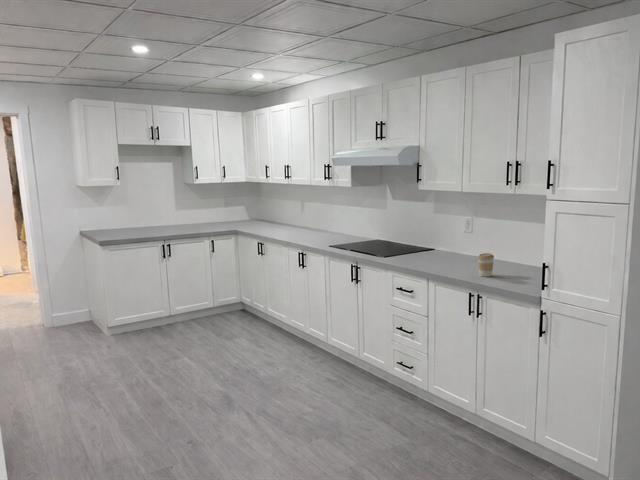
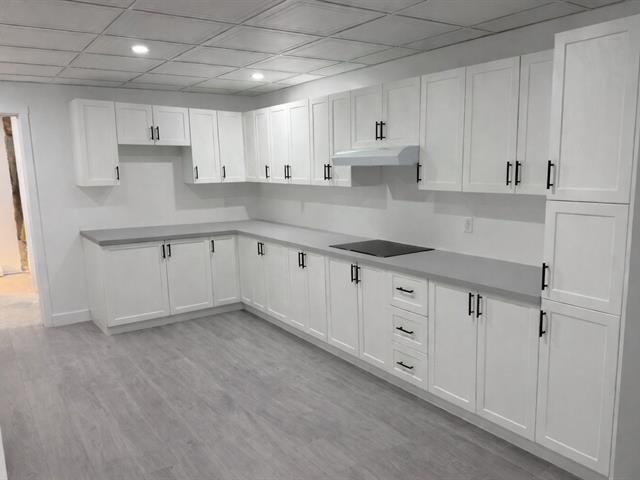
- coffee cup (485, 264)
